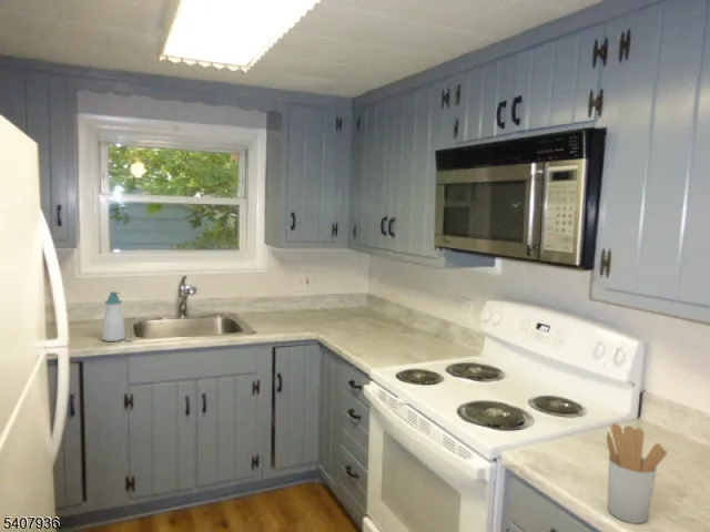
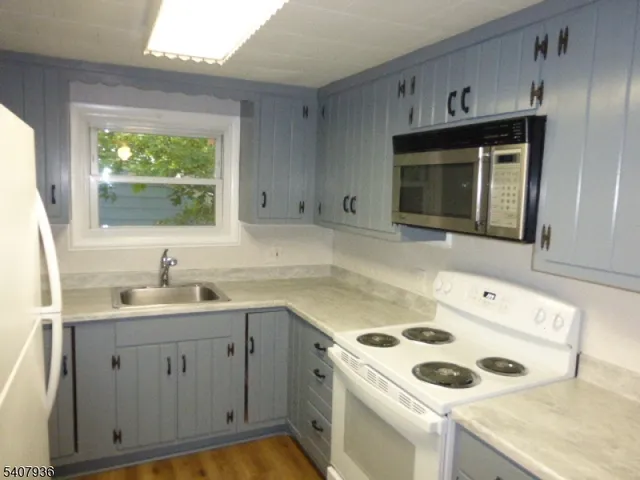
- soap bottle (113, 316)
- utensil holder (628, 470)
